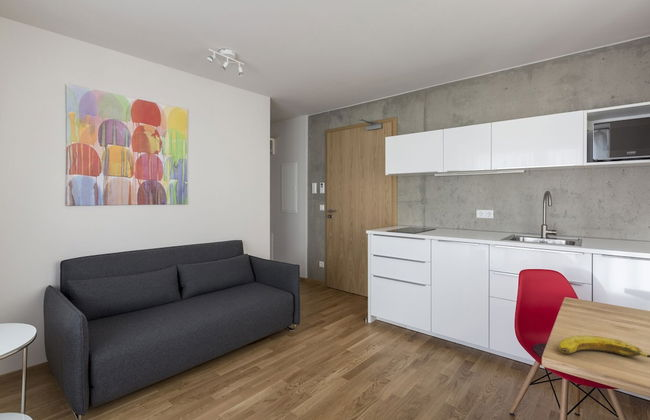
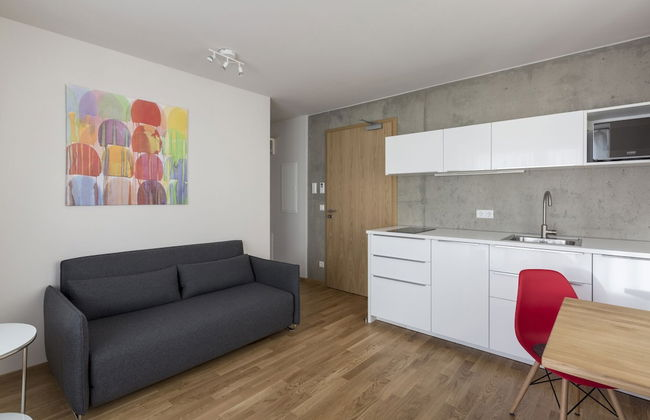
- banana (602, 349)
